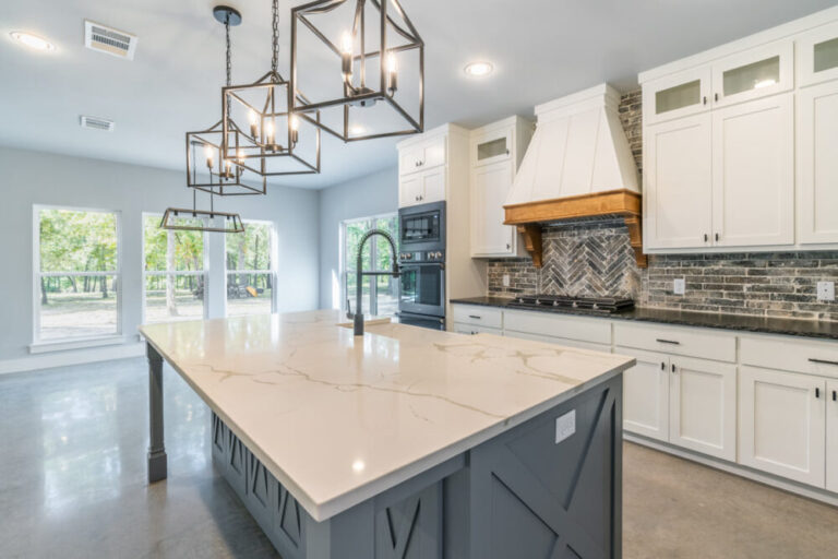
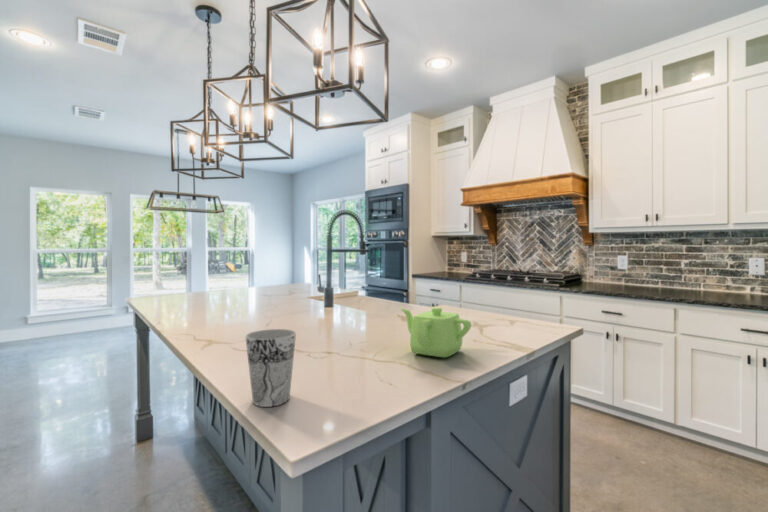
+ cup (271, 366)
+ teapot (434, 329)
